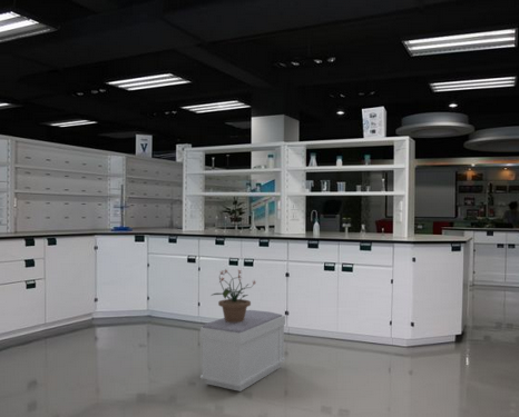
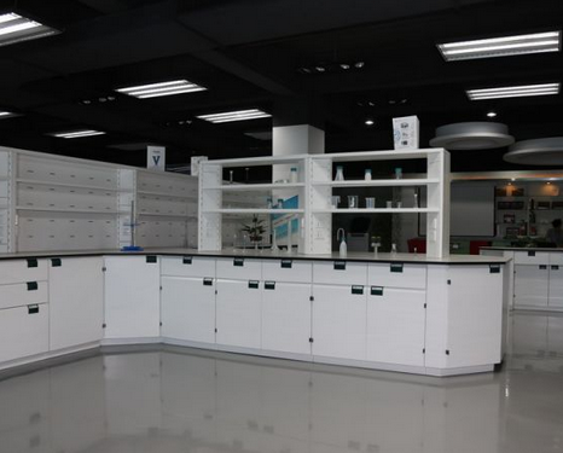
- bench (244, 346)
- potted plant (232, 294)
